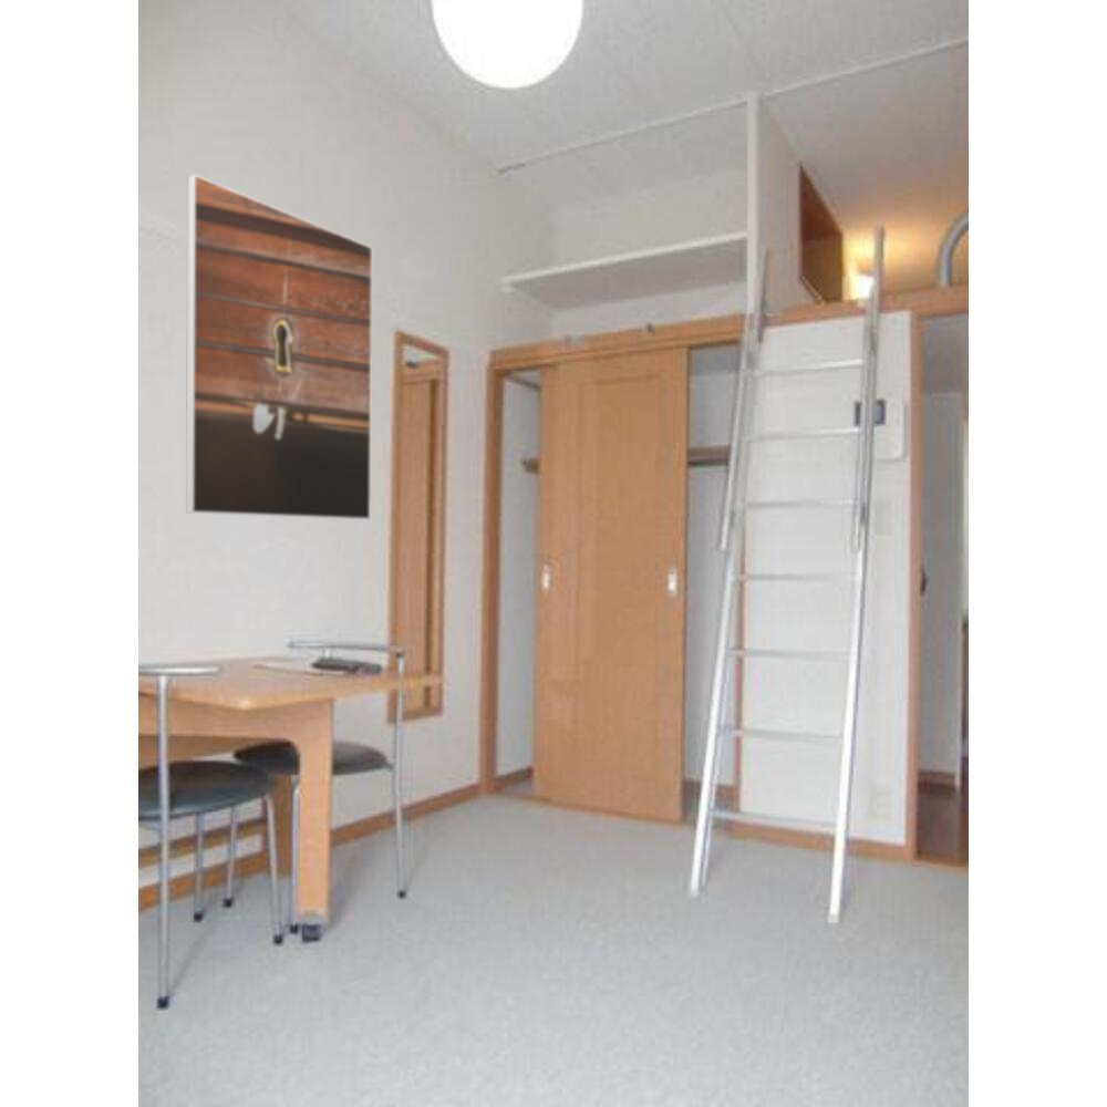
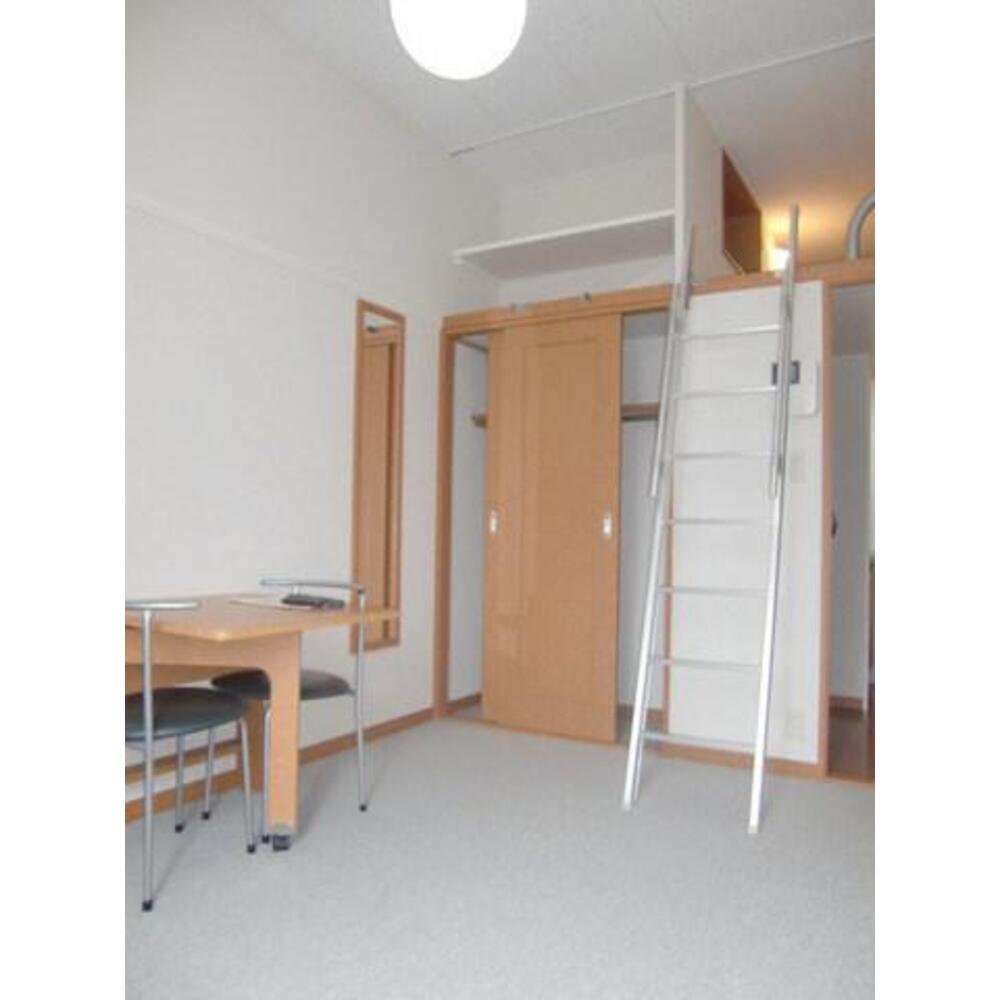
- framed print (288, 365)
